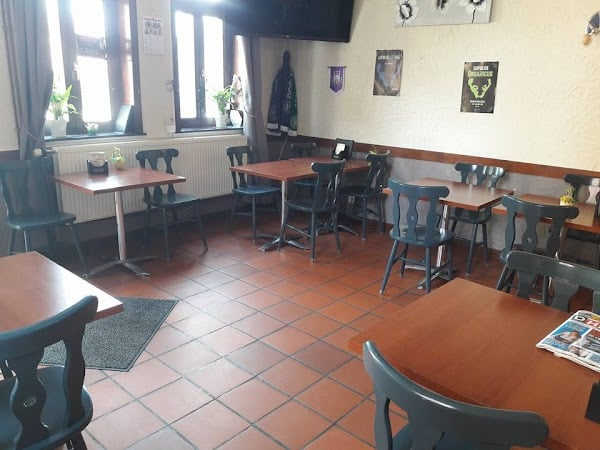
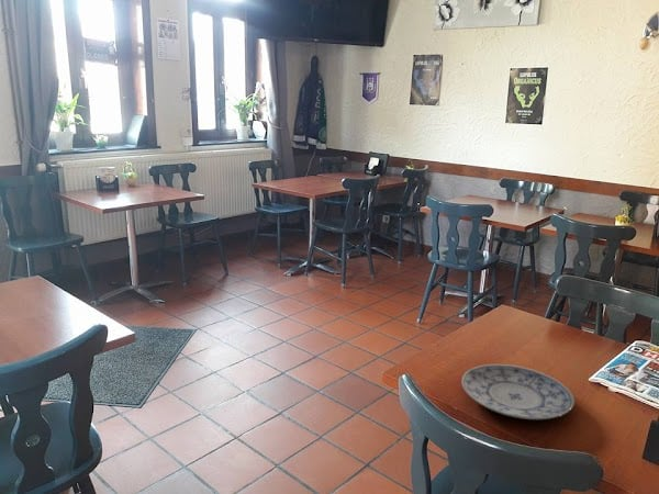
+ plate (515, 393)
